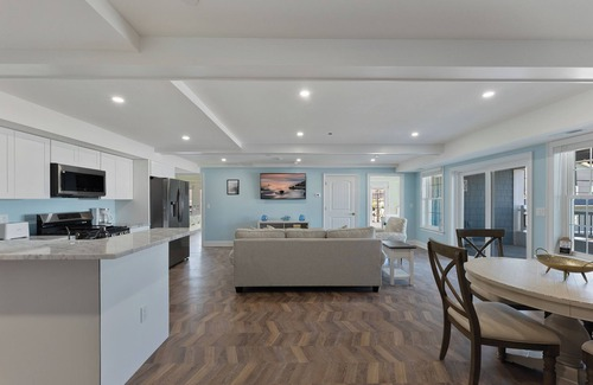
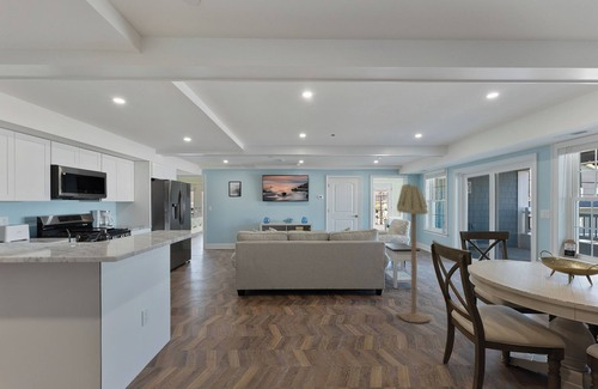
+ floor lamp (411, 248)
